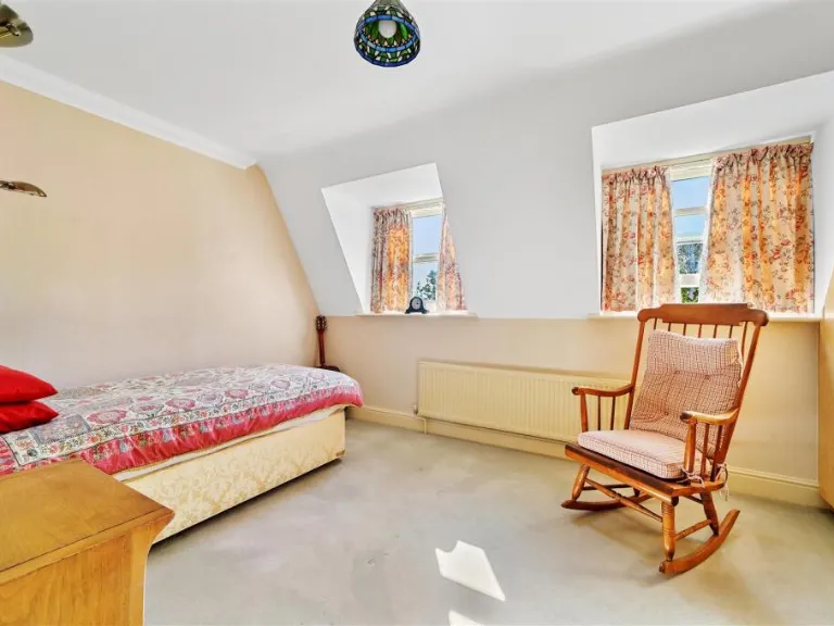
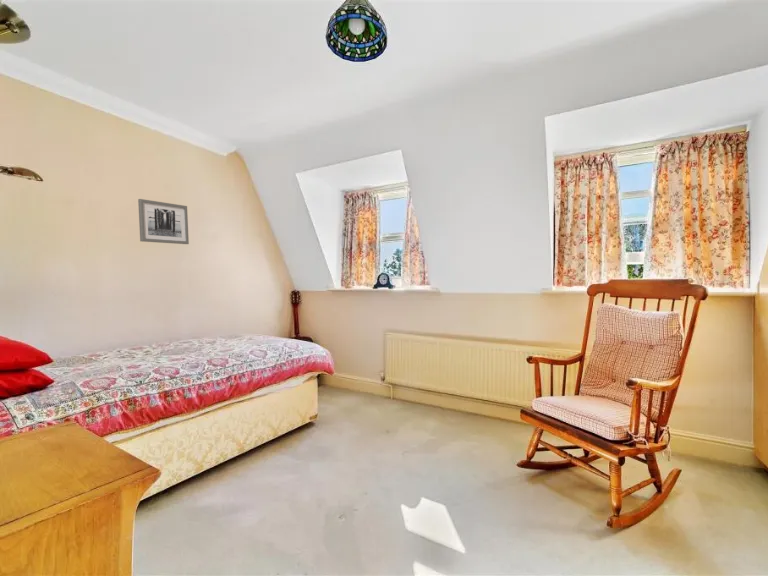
+ wall art (164, 222)
